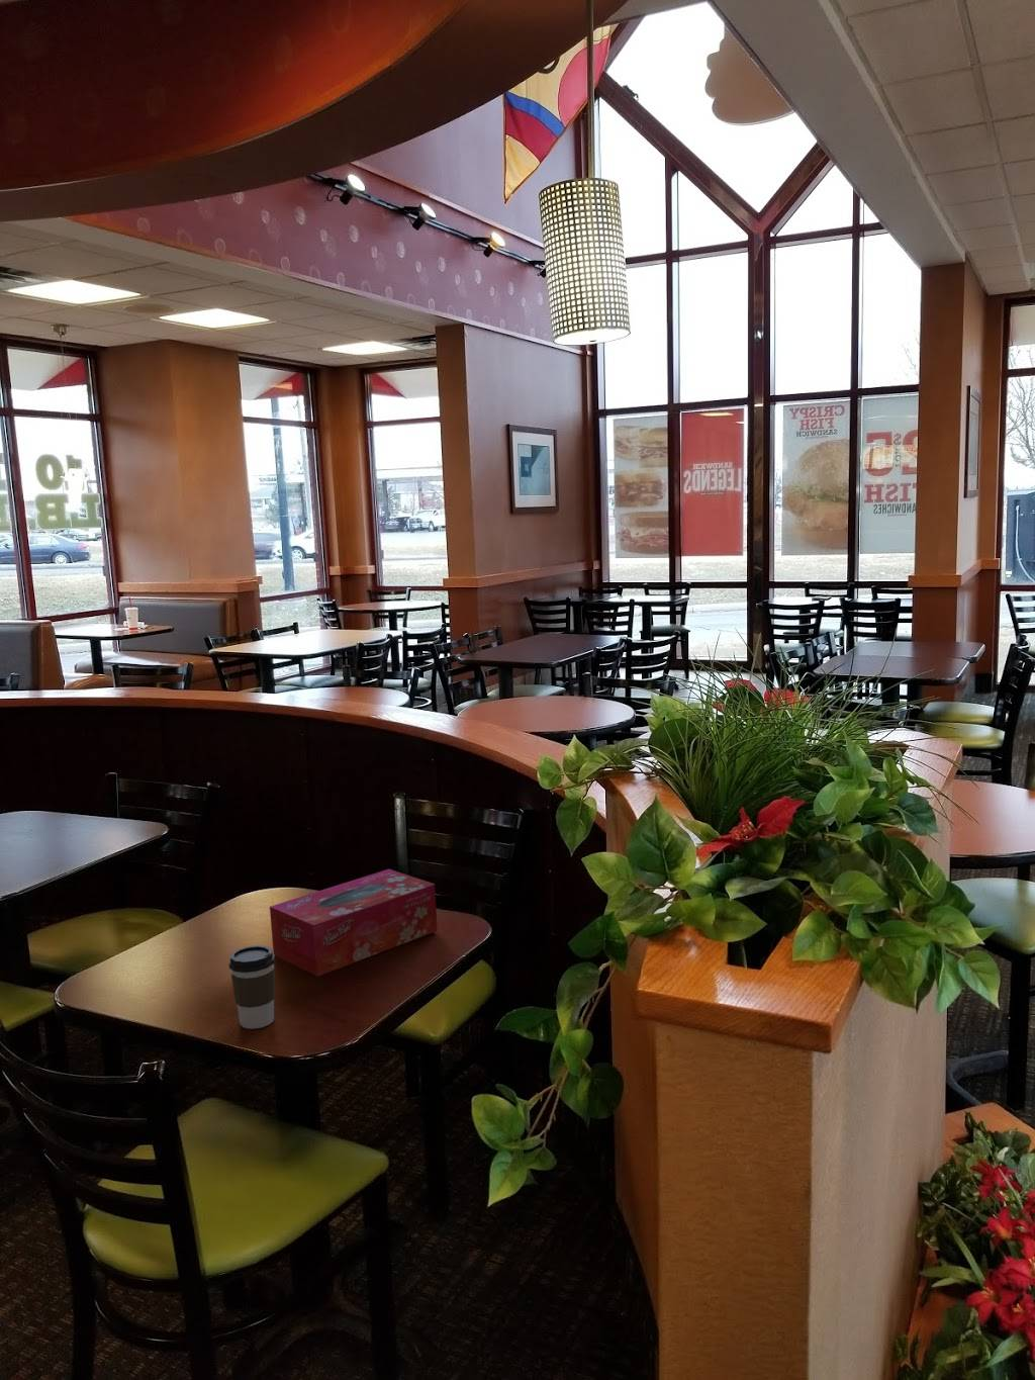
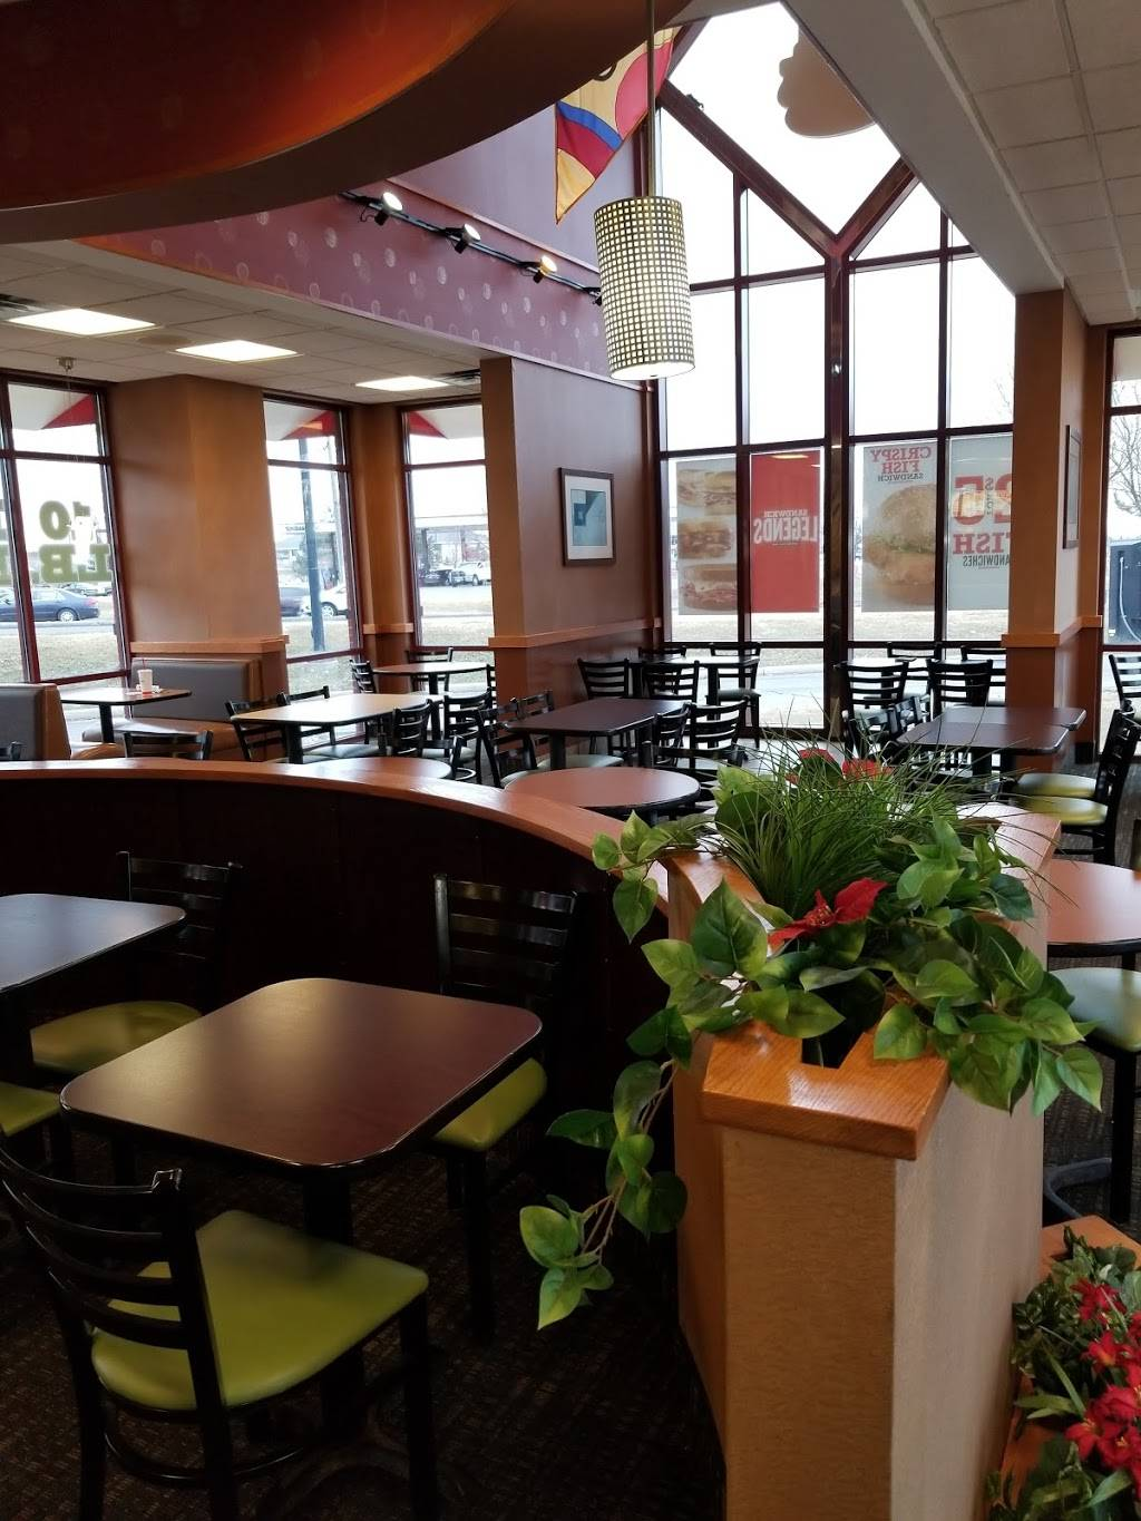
- tissue box (354, 919)
- coffee cup (253, 986)
